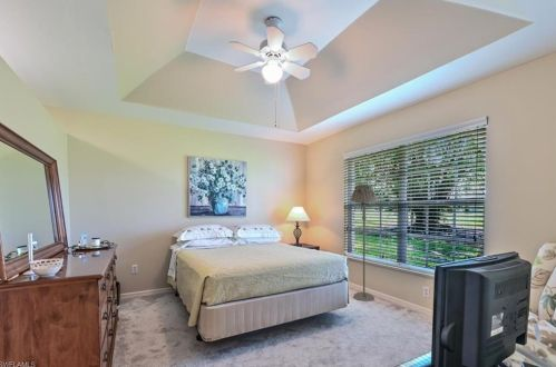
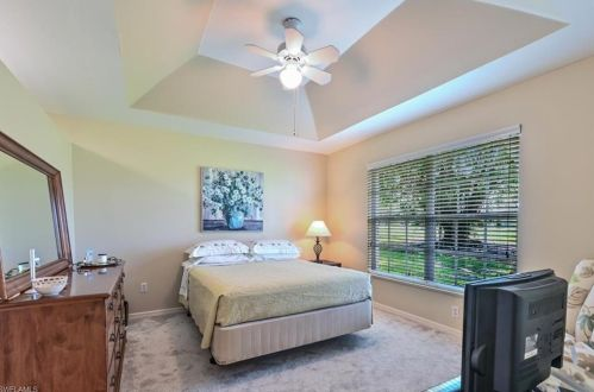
- floor lamp (363, 241)
